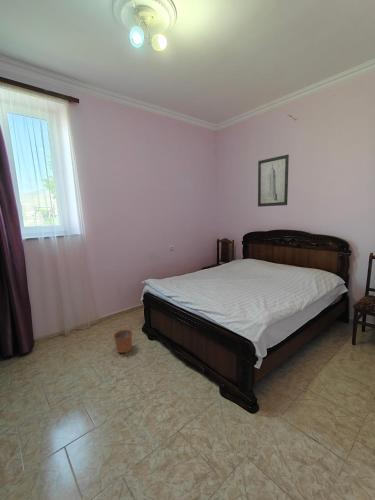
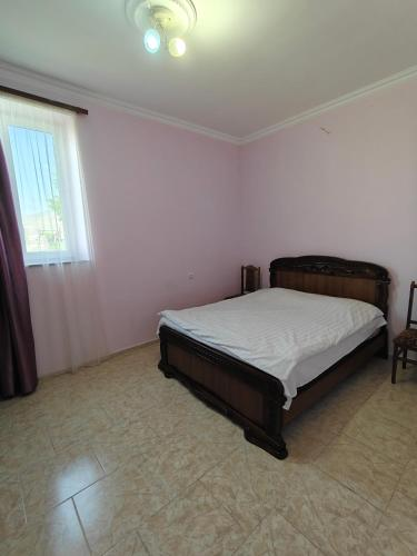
- plant pot (123, 337)
- wall art (272, 182)
